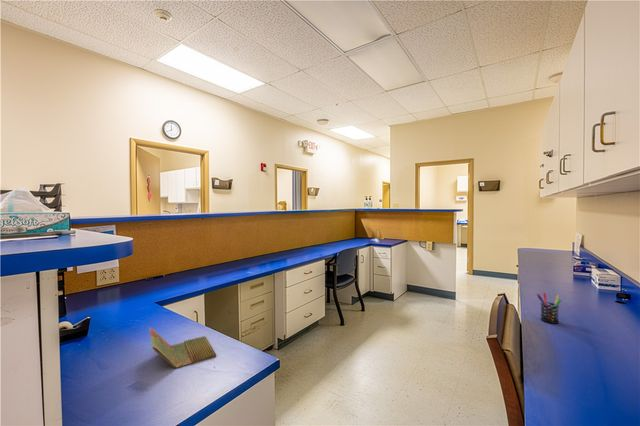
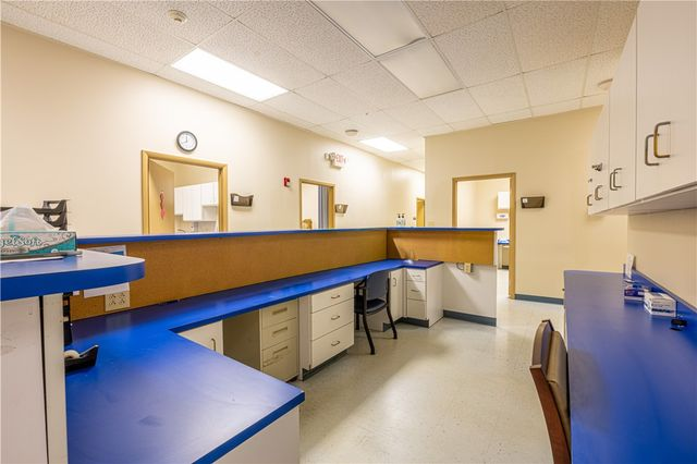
- pen holder (551, 307)
- notebook (183, 342)
